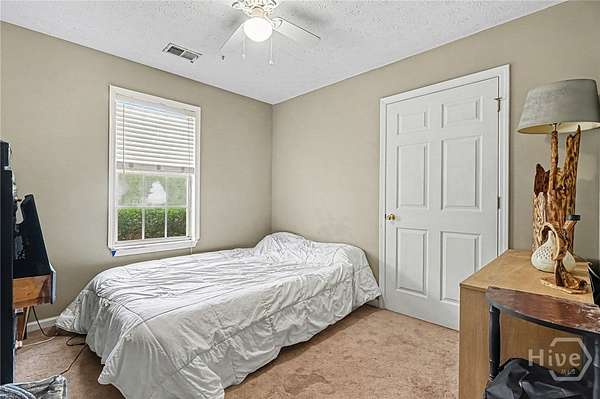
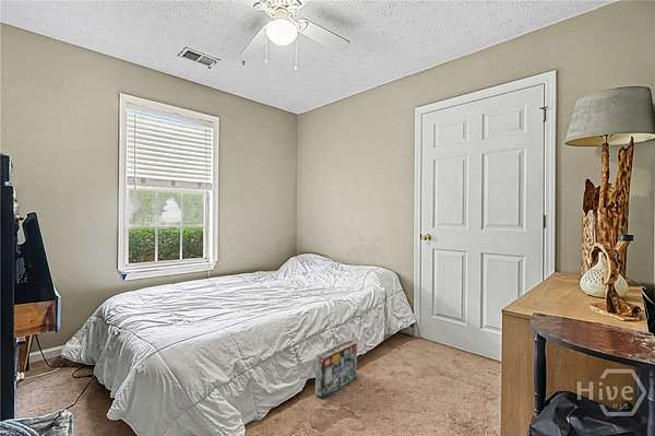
+ box (336, 367)
